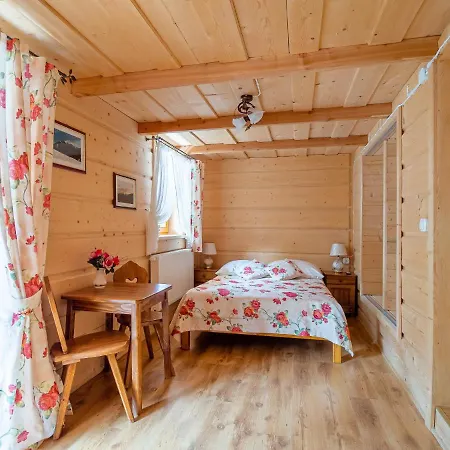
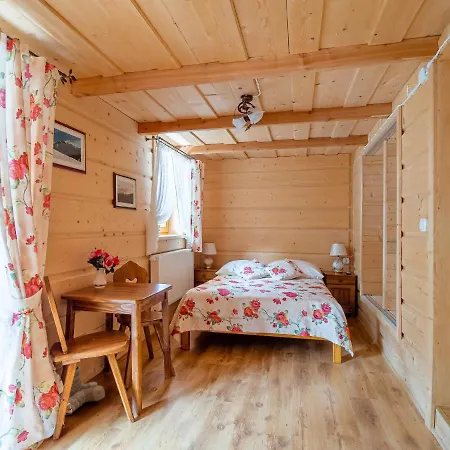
+ boots (81, 386)
